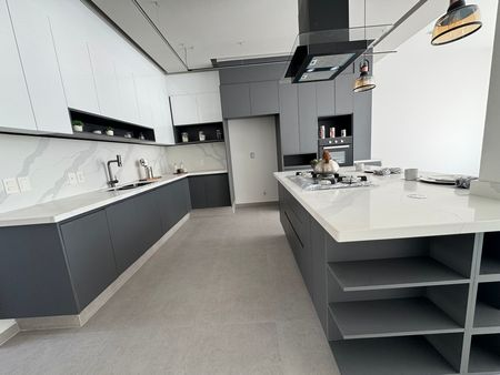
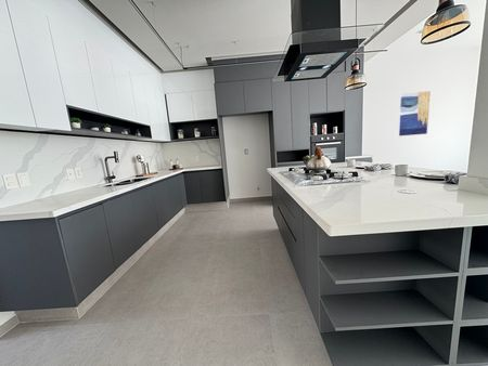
+ wall art (414, 114)
